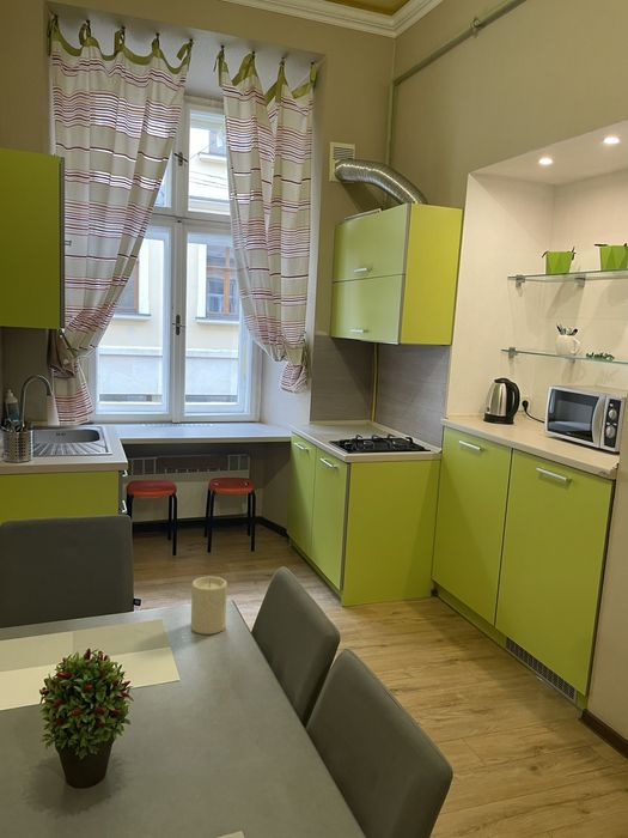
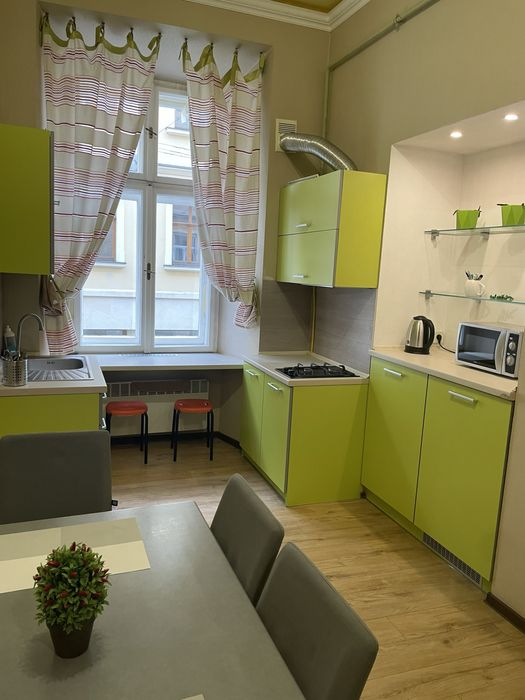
- candle (208, 602)
